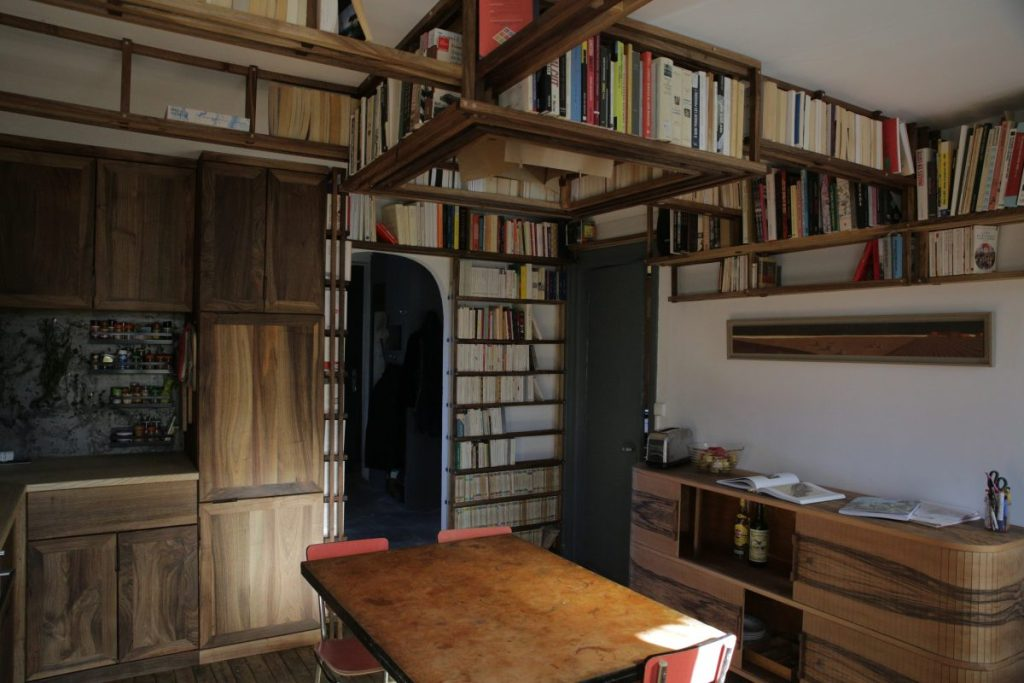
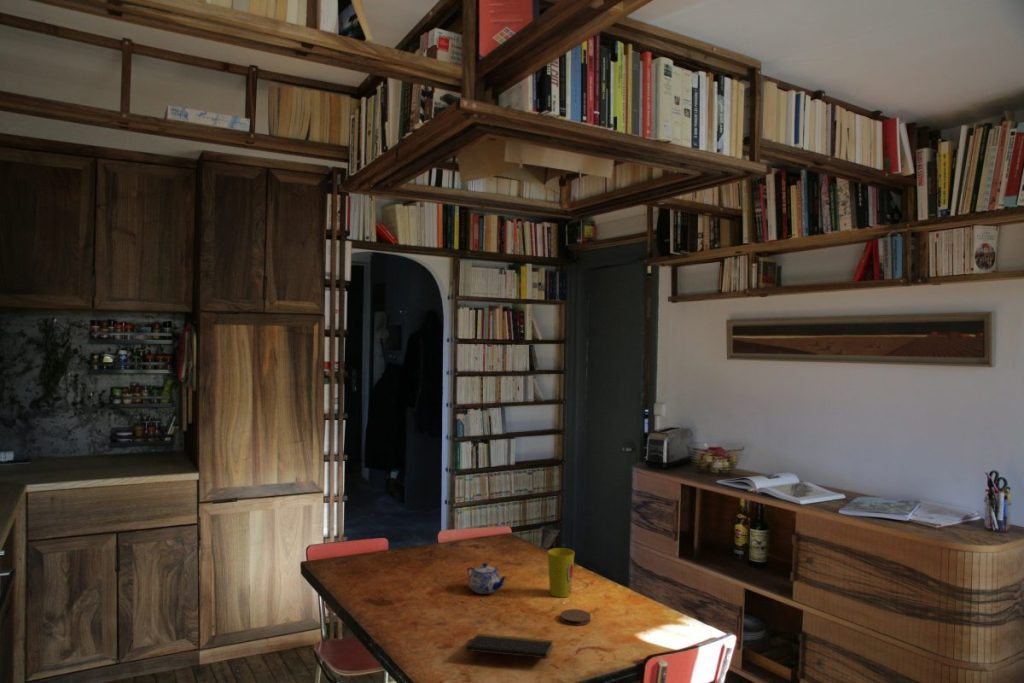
+ notepad (510, 645)
+ coaster (575, 617)
+ teapot (486, 577)
+ cup (560, 572)
